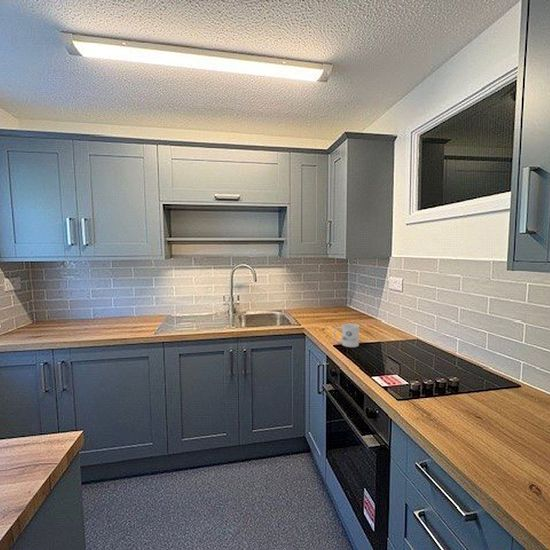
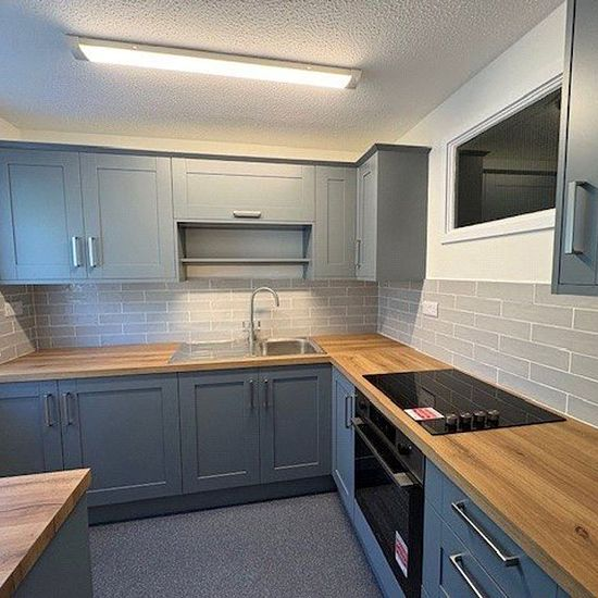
- mug (347, 334)
